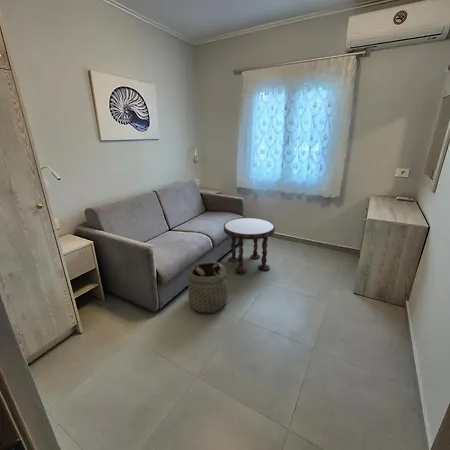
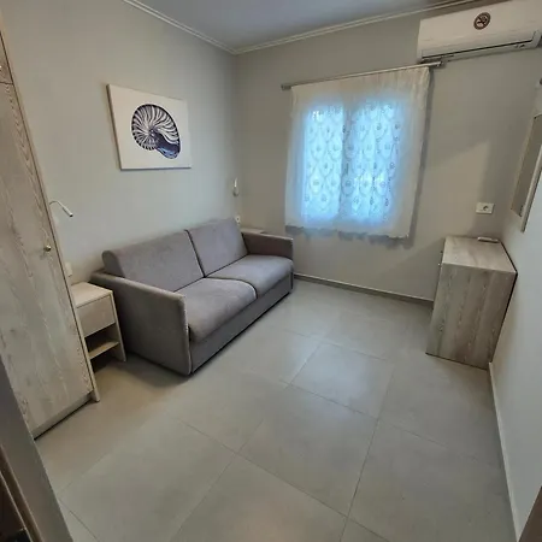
- basket (206, 283)
- side table (253, 246)
